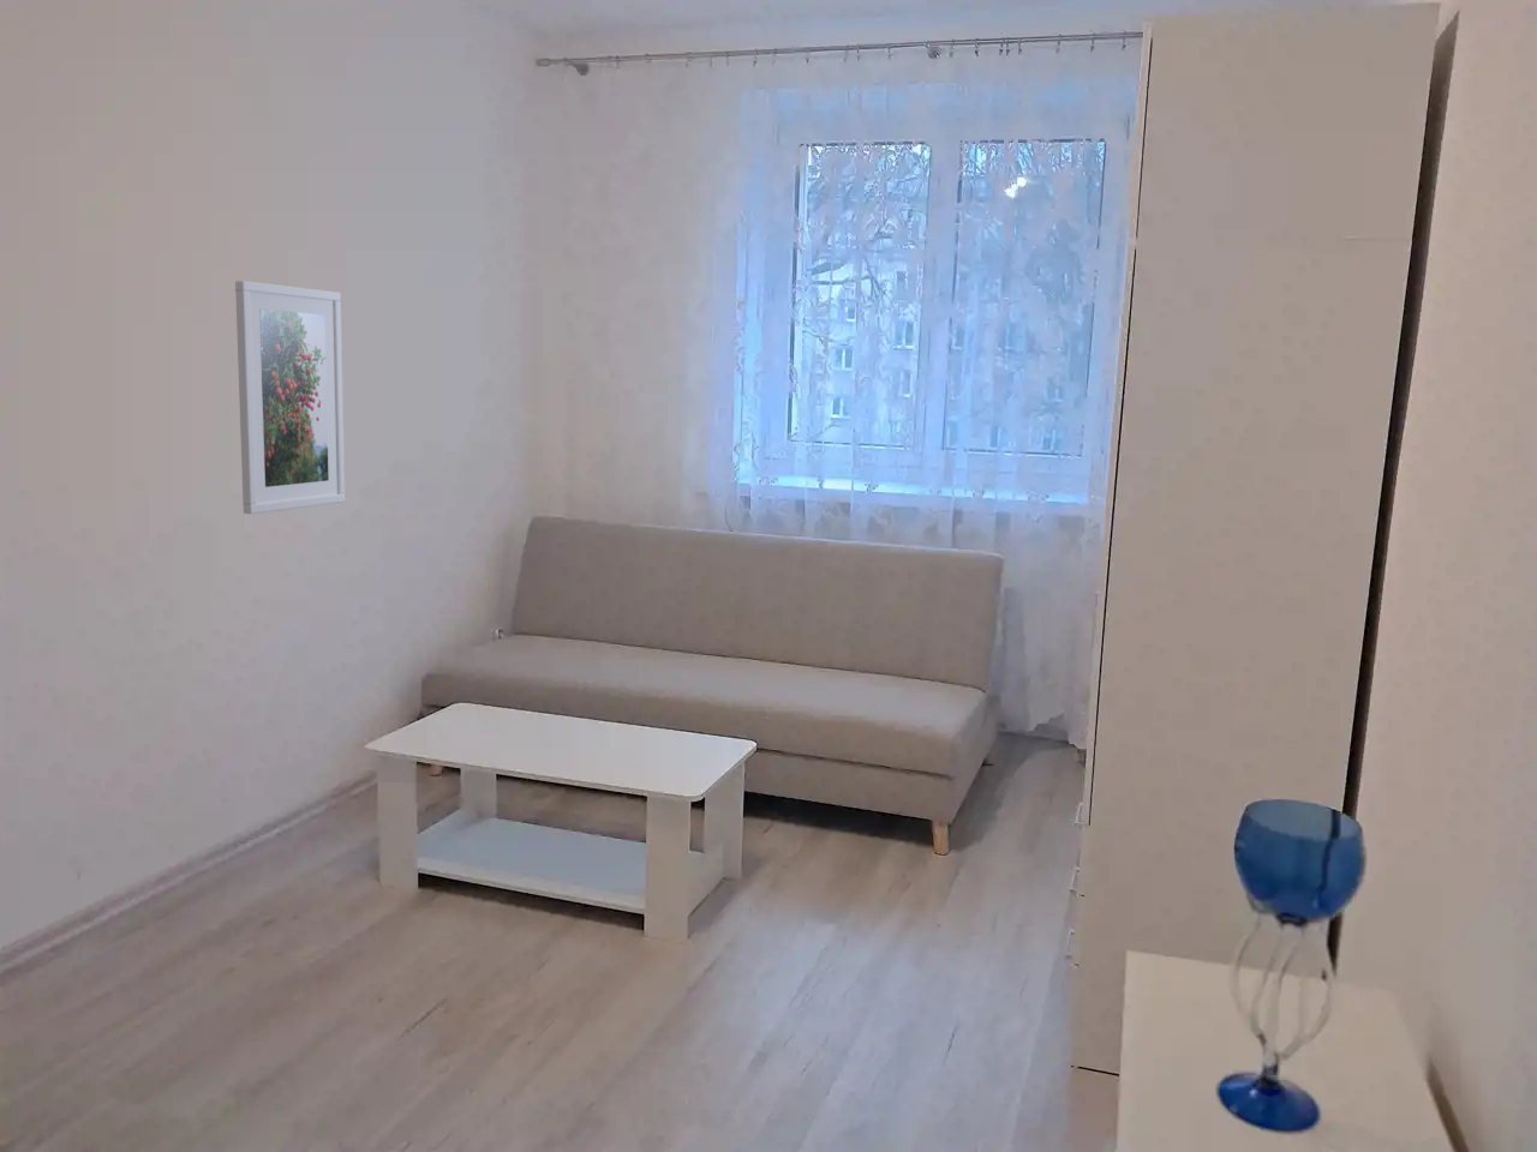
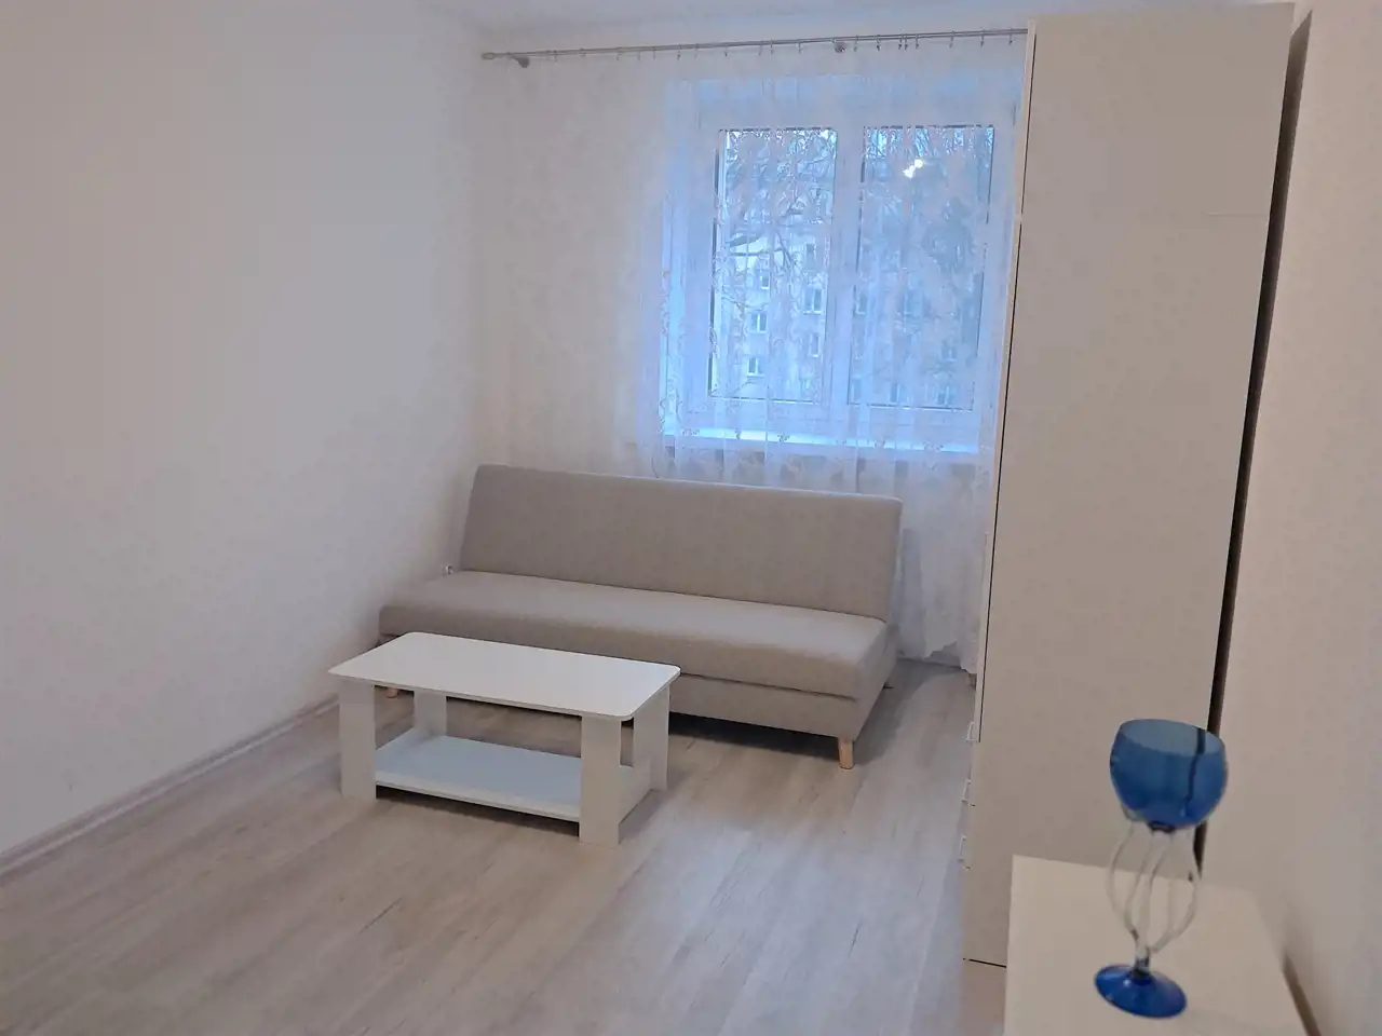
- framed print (293, 398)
